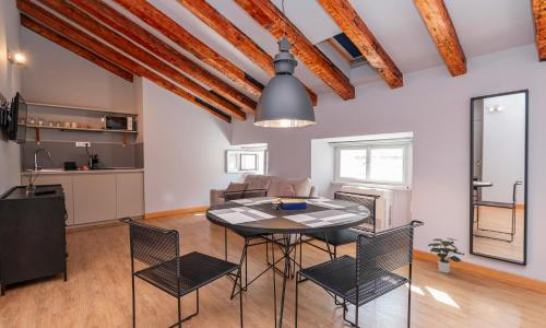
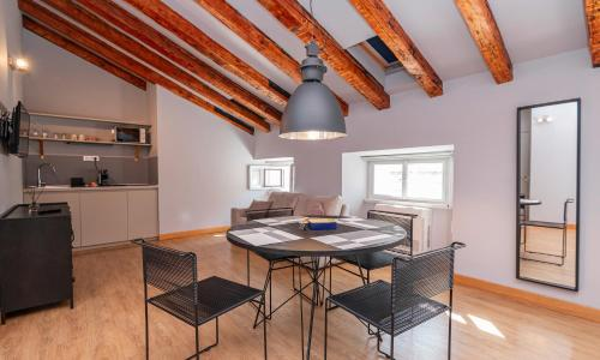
- potted plant (444, 254)
